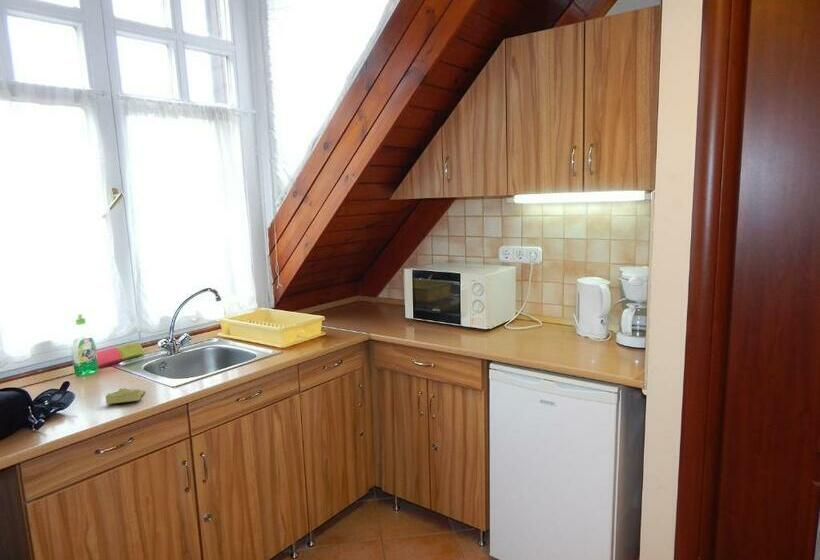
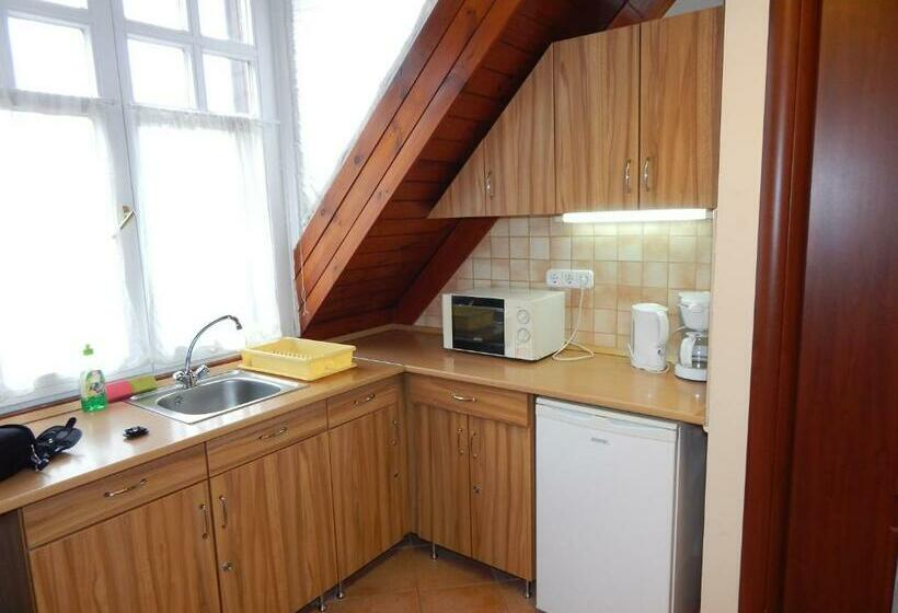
- sponge (126, 393)
